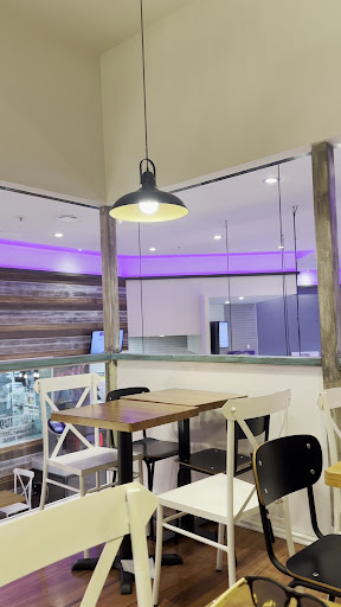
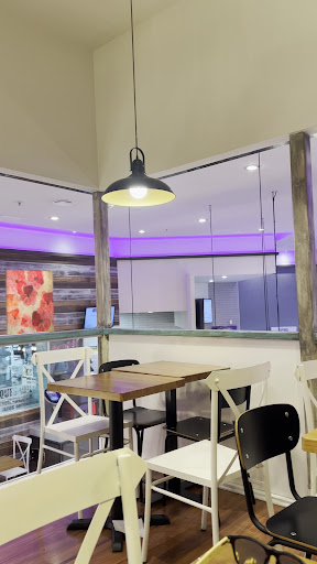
+ wall art (30, 304)
